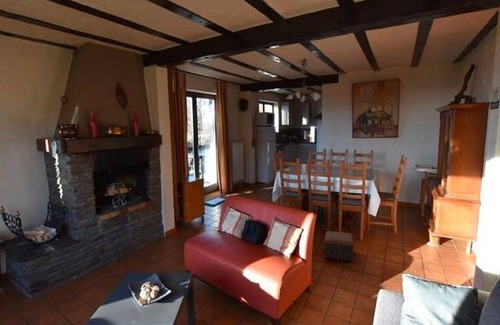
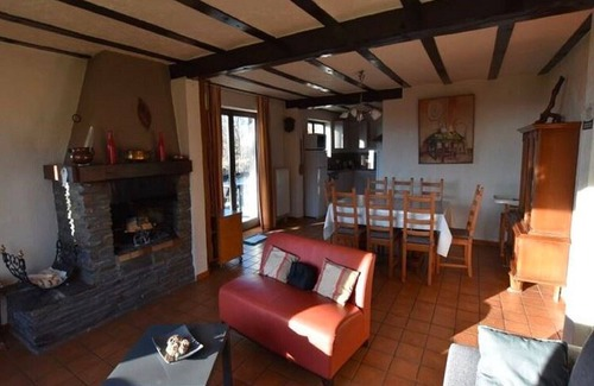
- footstool (338, 245)
